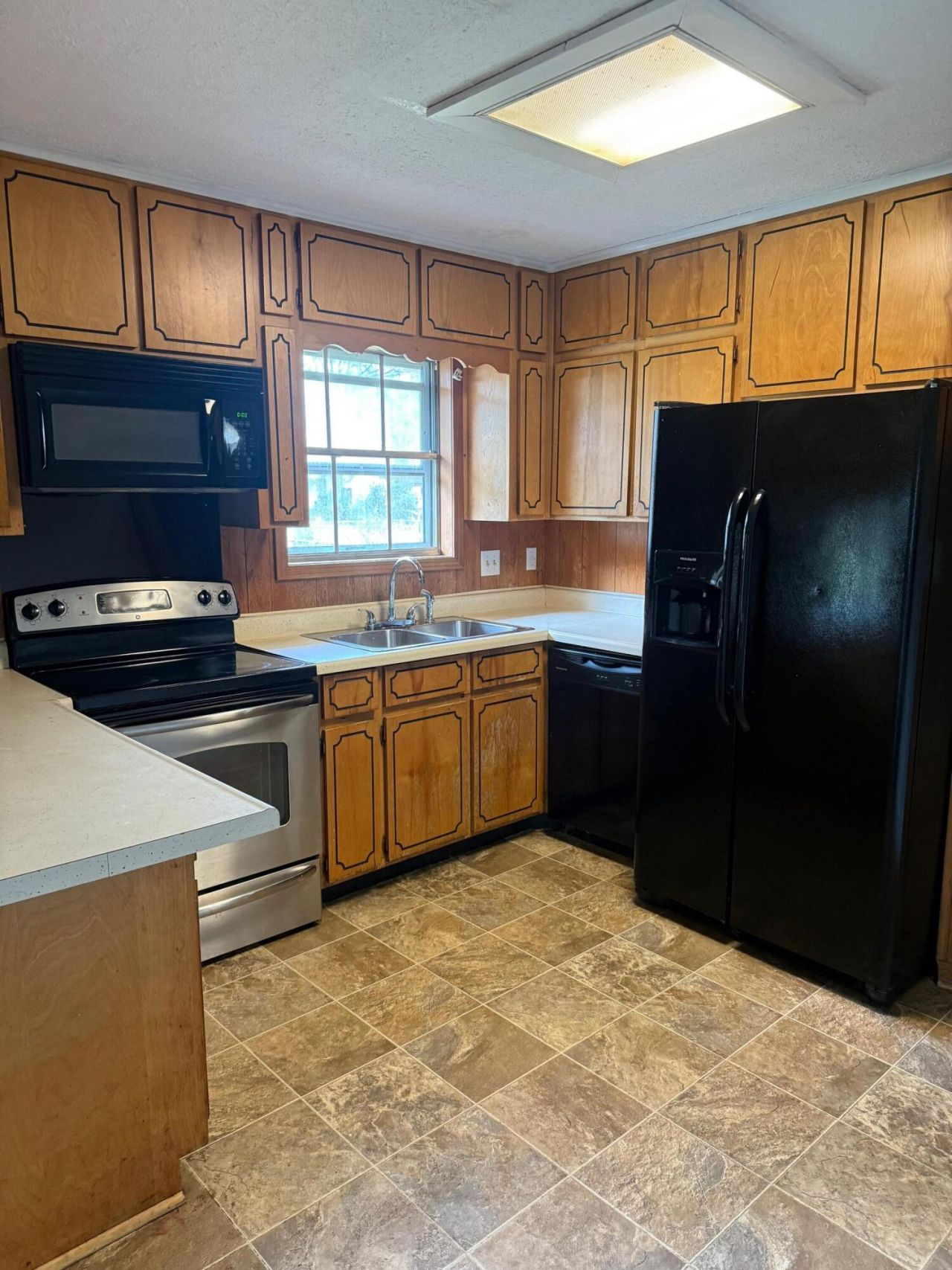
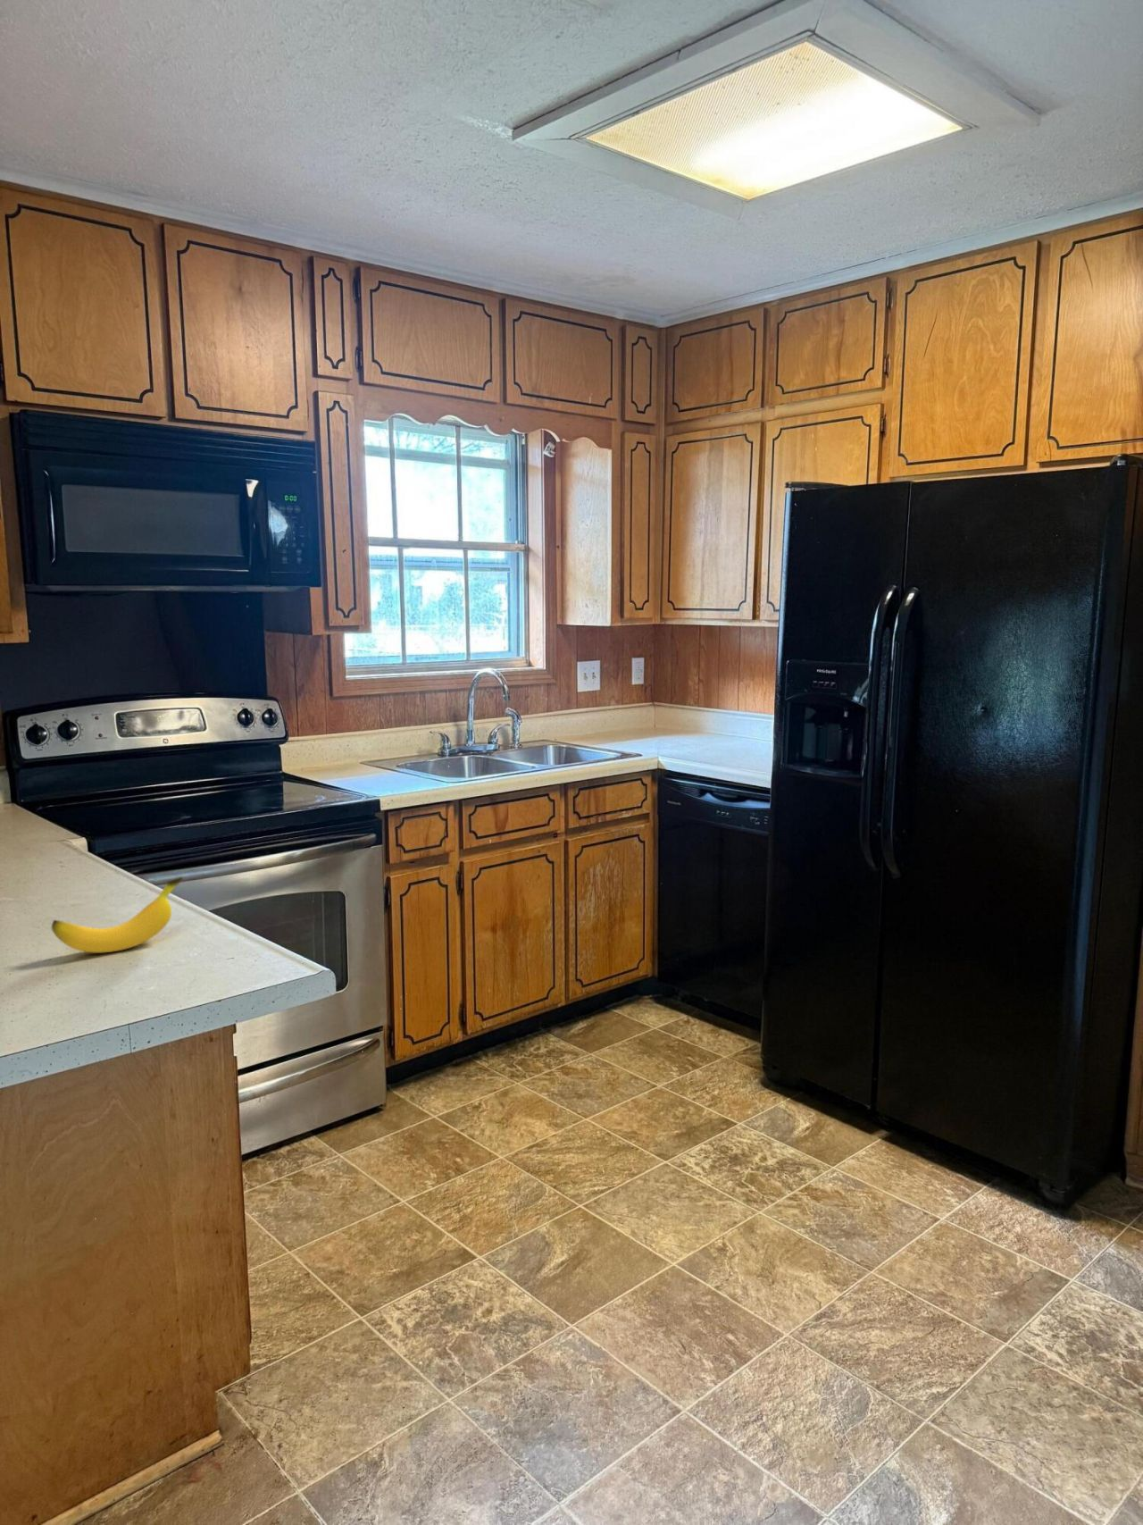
+ banana (121, 923)
